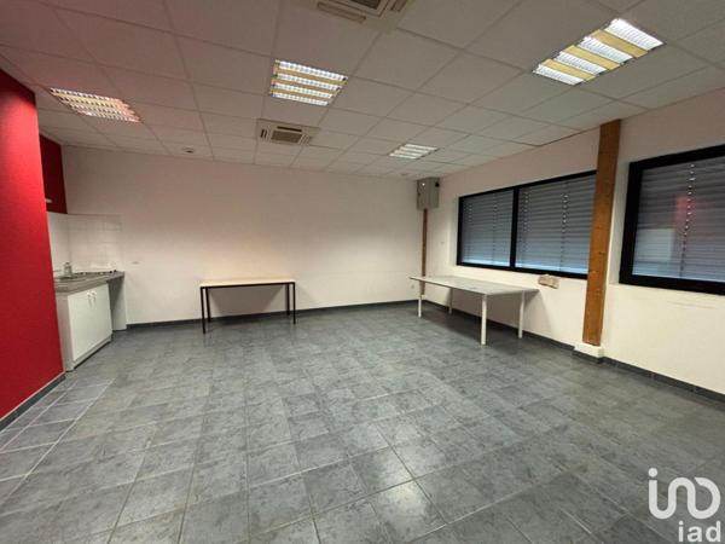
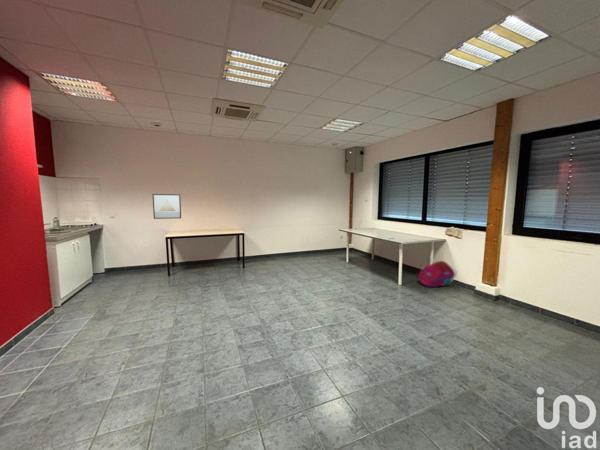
+ wall art (167, 206)
+ backpack (437, 273)
